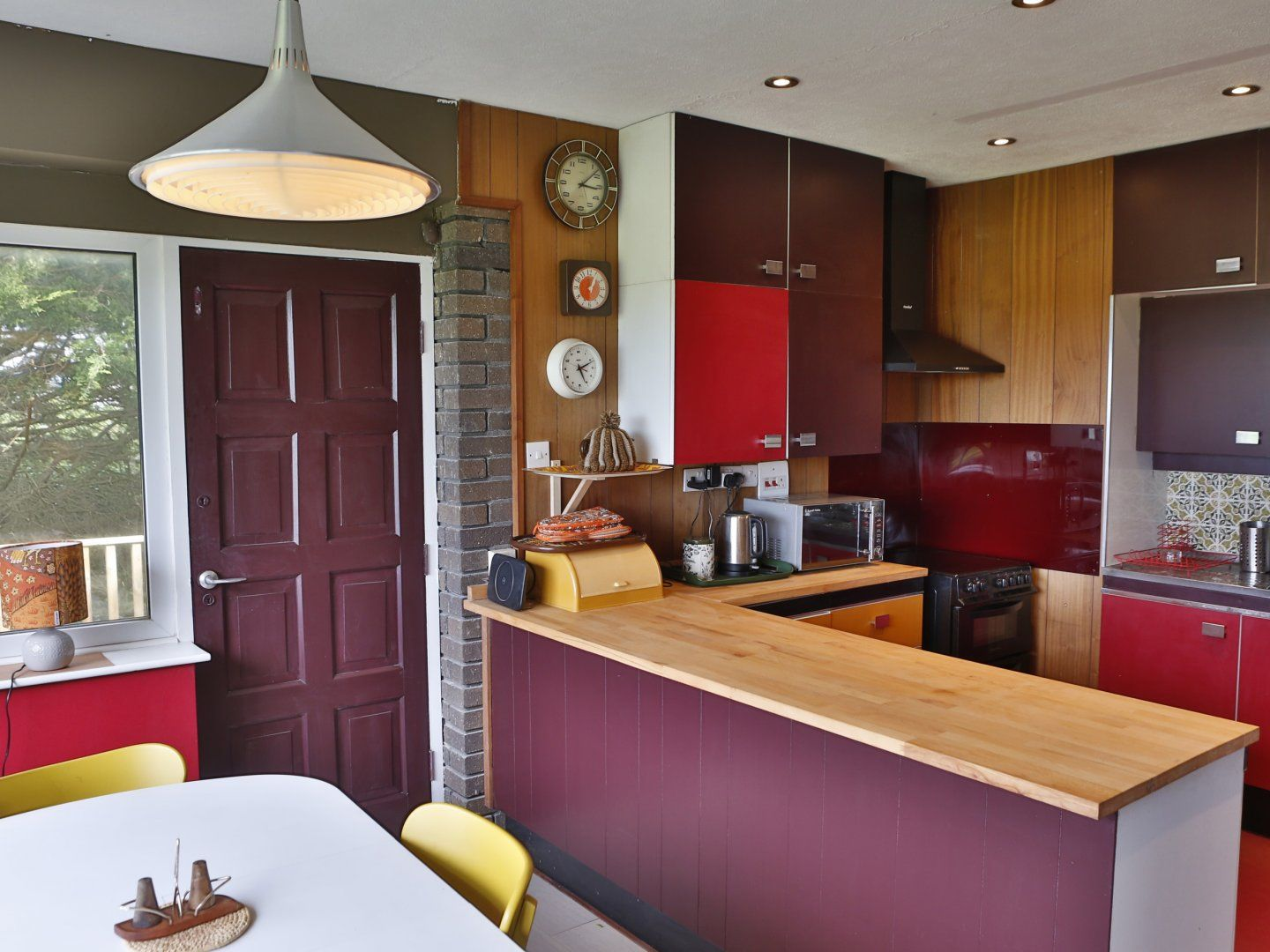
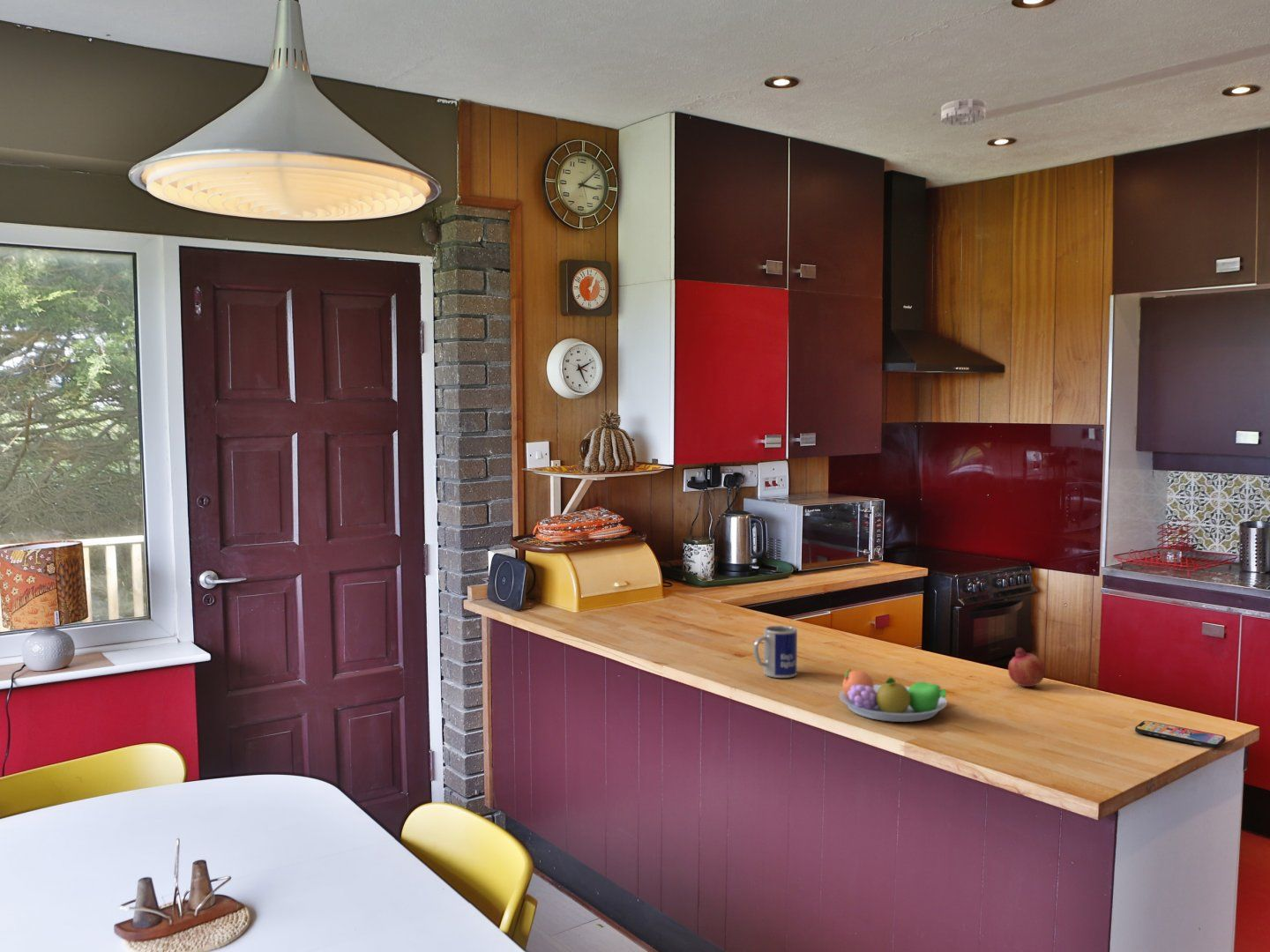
+ mug (773, 652)
+ smoke detector (963, 111)
+ fruit bowl (894, 689)
+ fruit (1026, 666)
+ smartphone (1179, 733)
